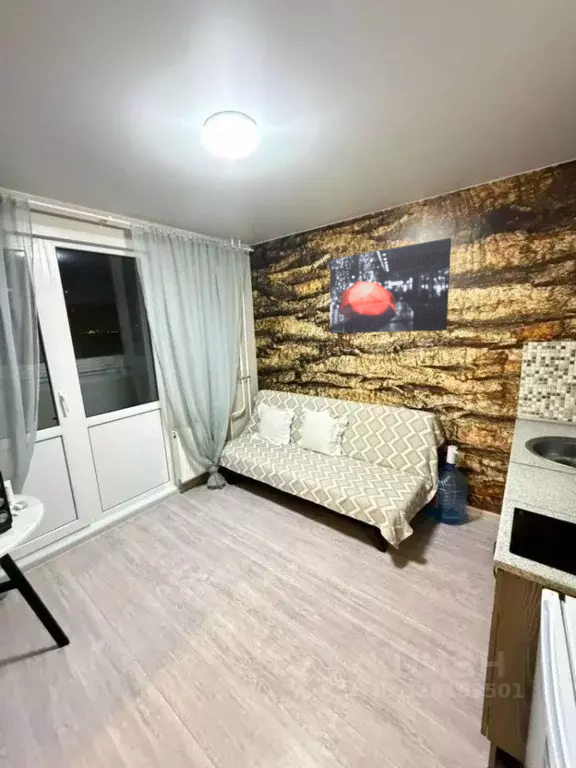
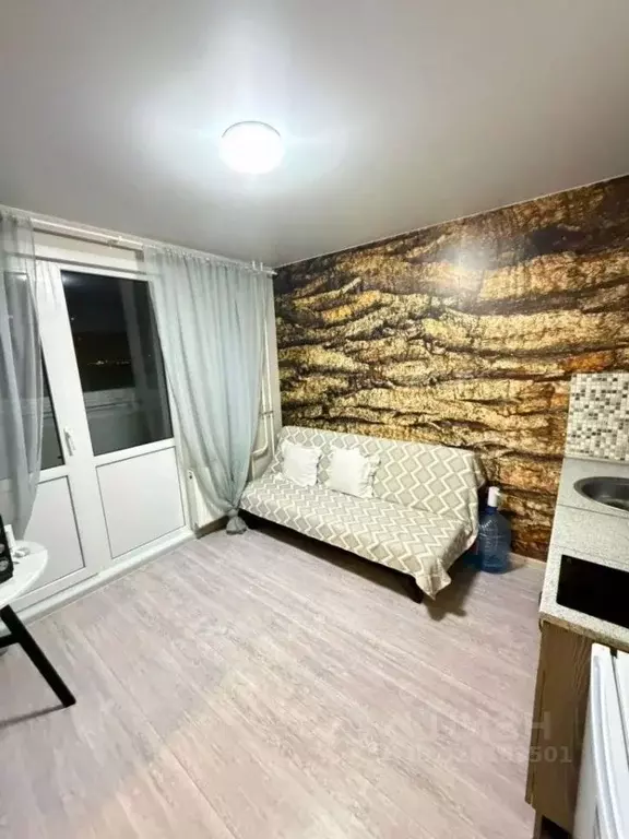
- wall art (383, 291)
